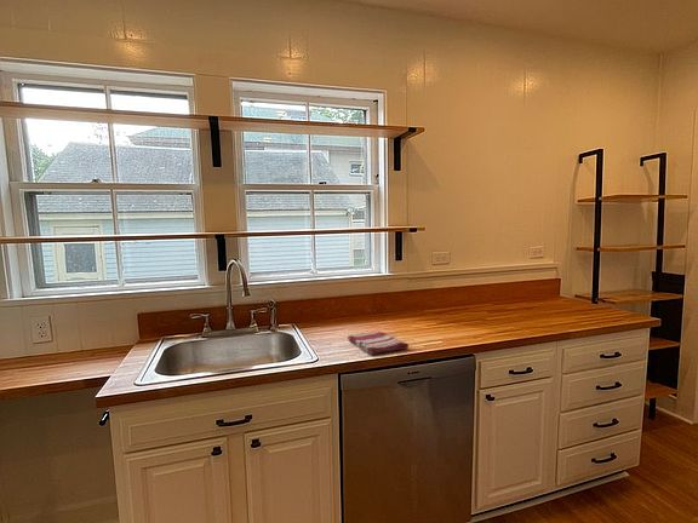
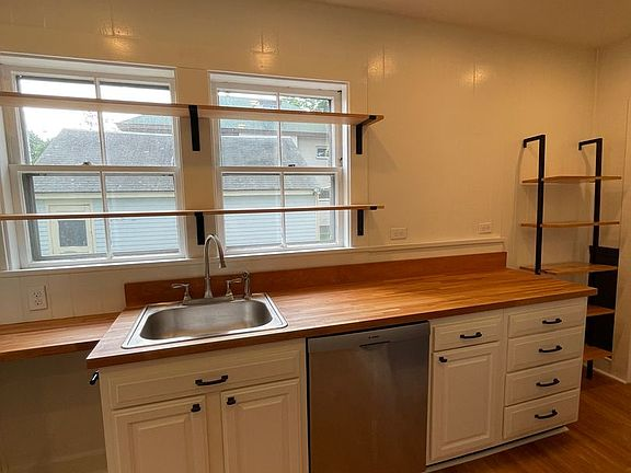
- dish towel (376, 340)
